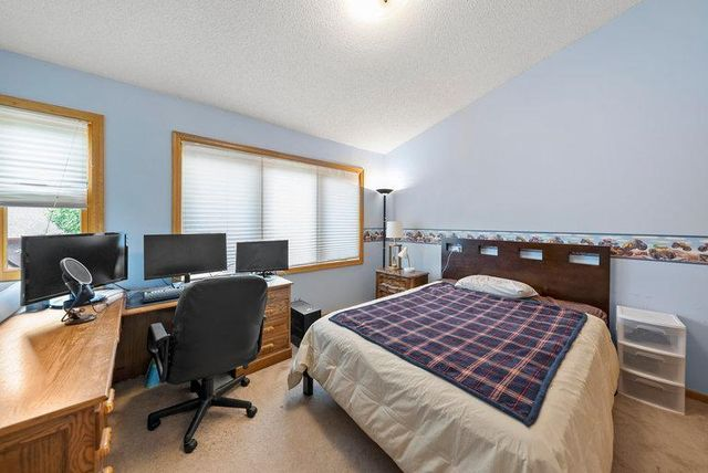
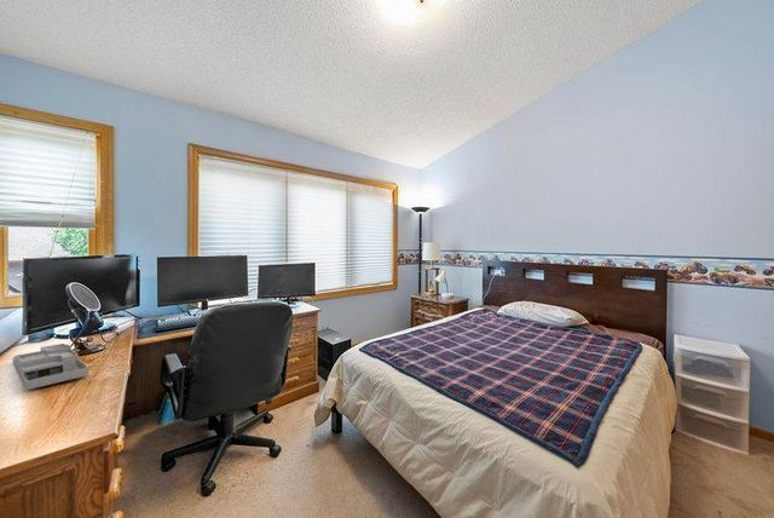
+ desk organizer (48, 359)
